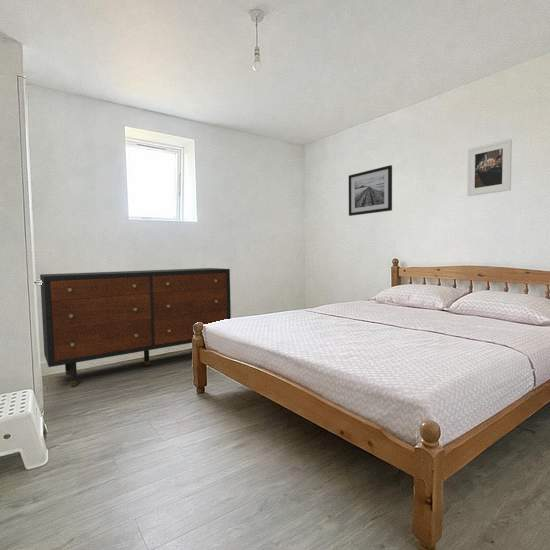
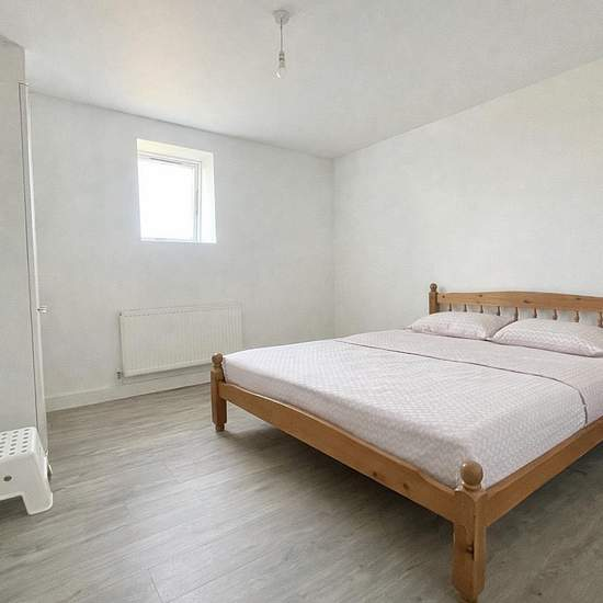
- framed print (488, 168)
- dresser (145, 318)
- wall art (369, 192)
